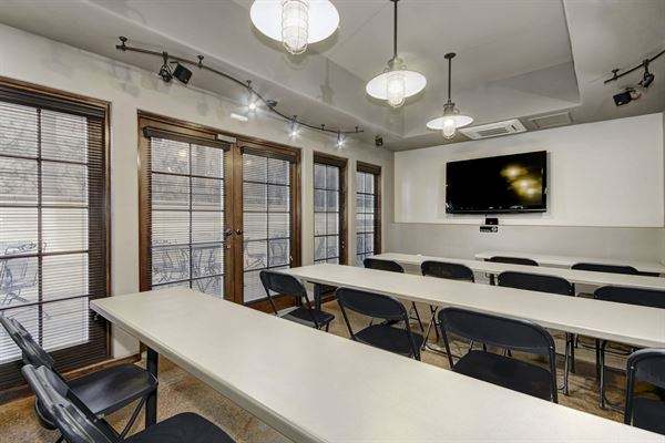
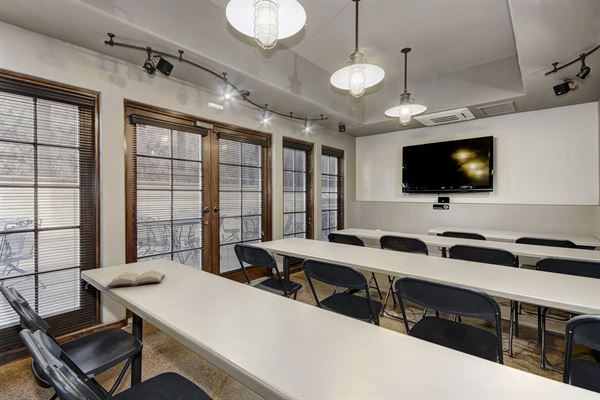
+ hardback book (137, 278)
